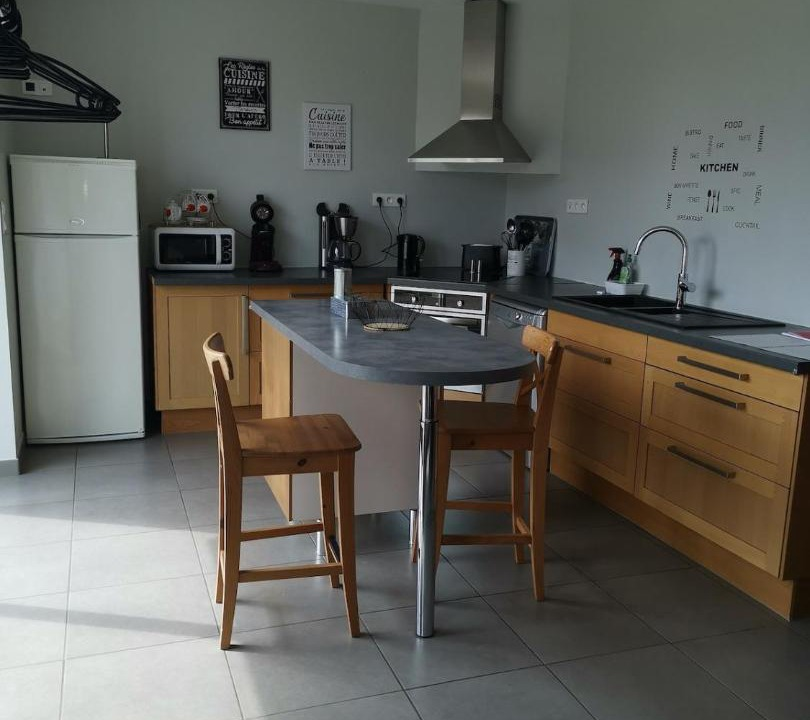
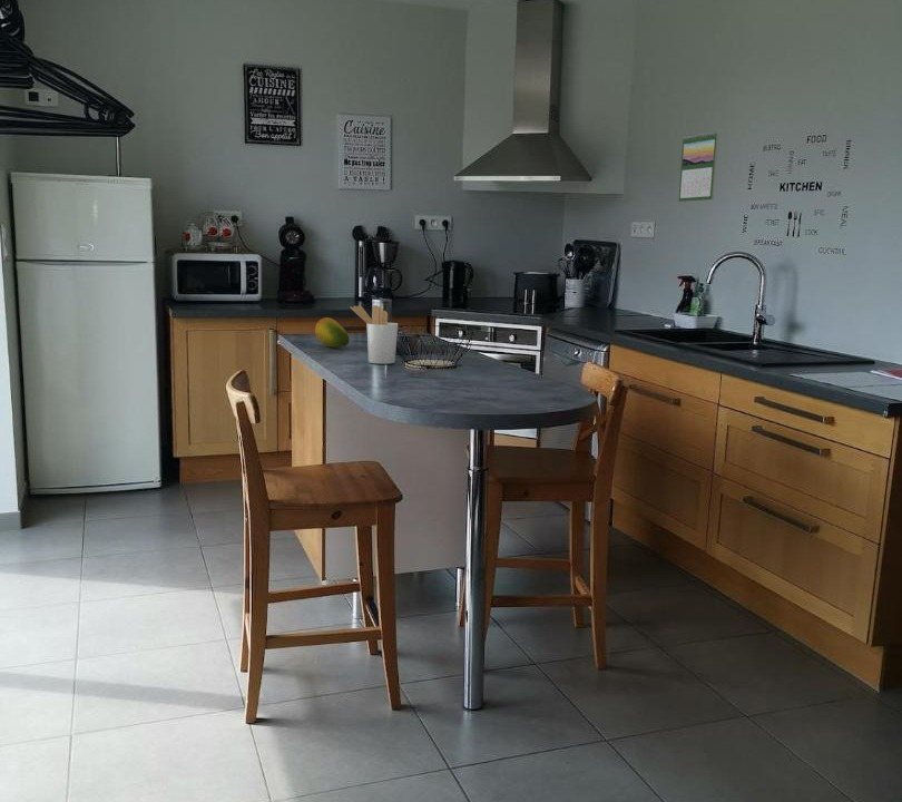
+ calendar (697, 166)
+ utensil holder (373, 333)
+ fruit (331, 332)
